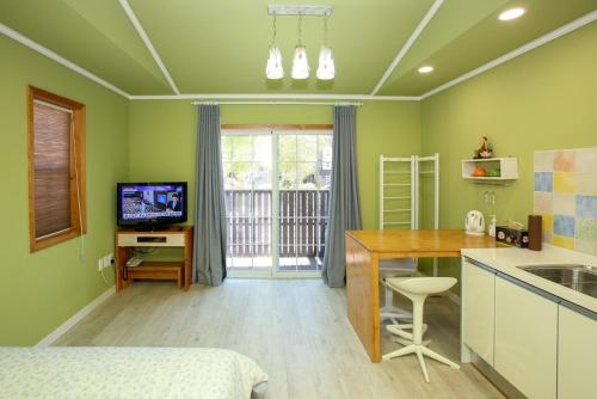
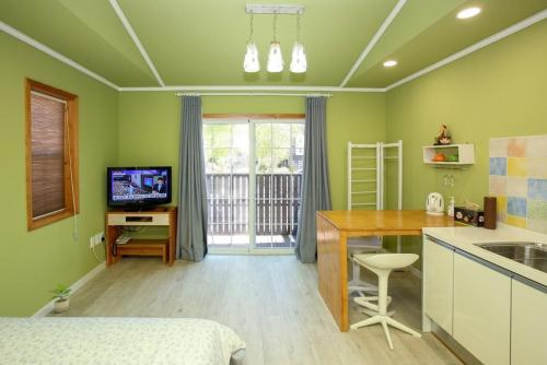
+ potted plant (58, 296)
